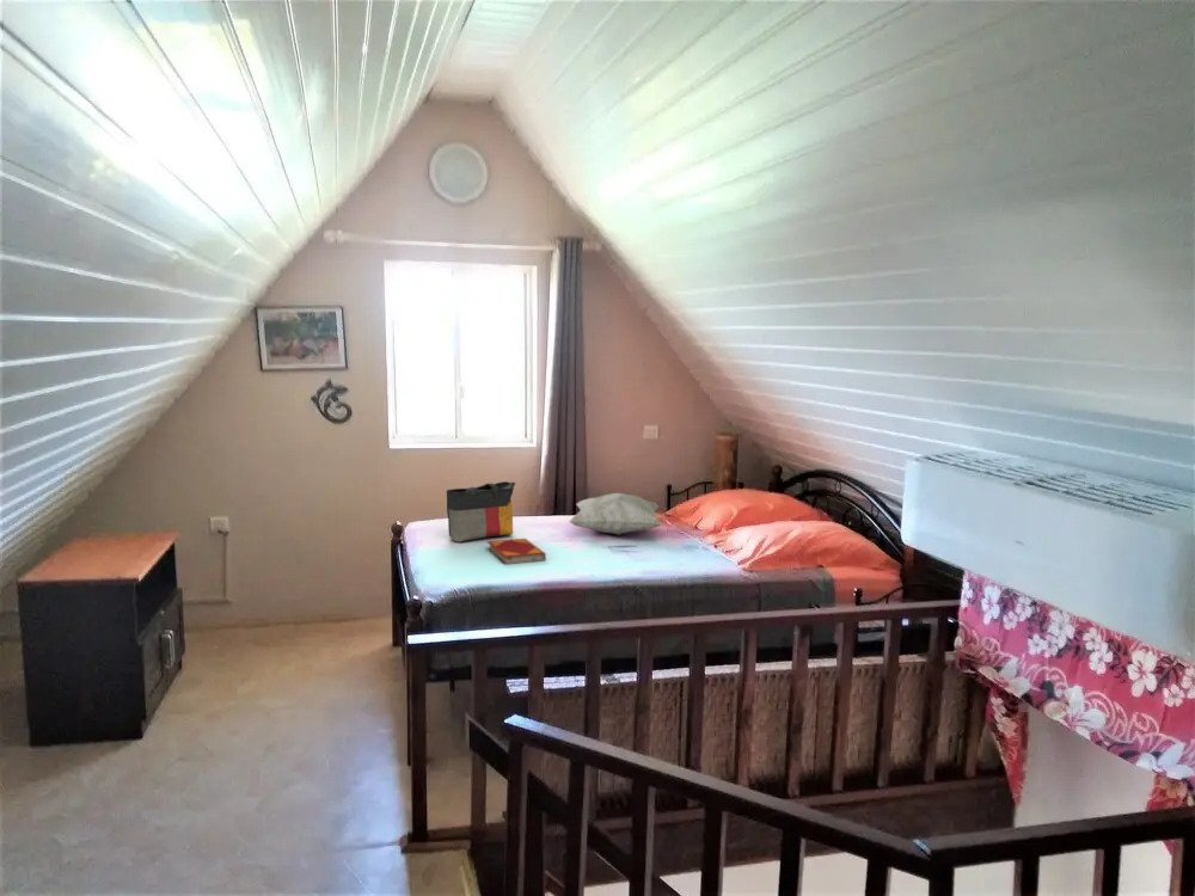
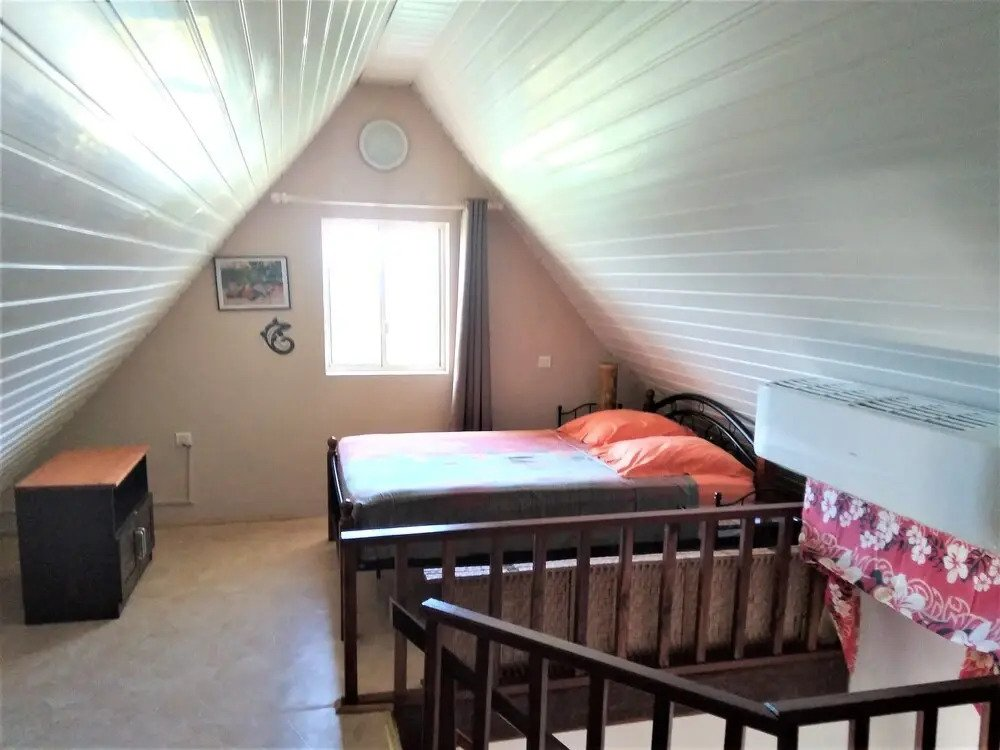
- tote bag (479, 509)
- hardback book (515, 551)
- decorative pillow (615, 513)
